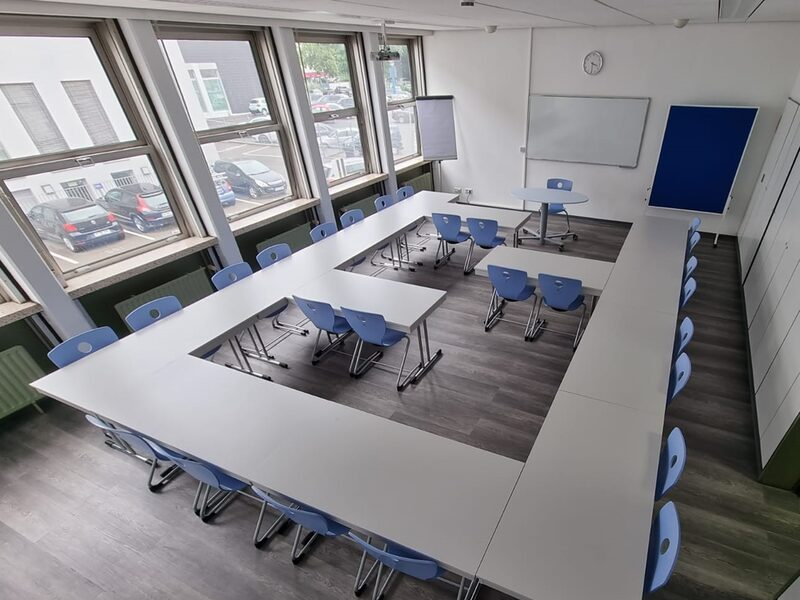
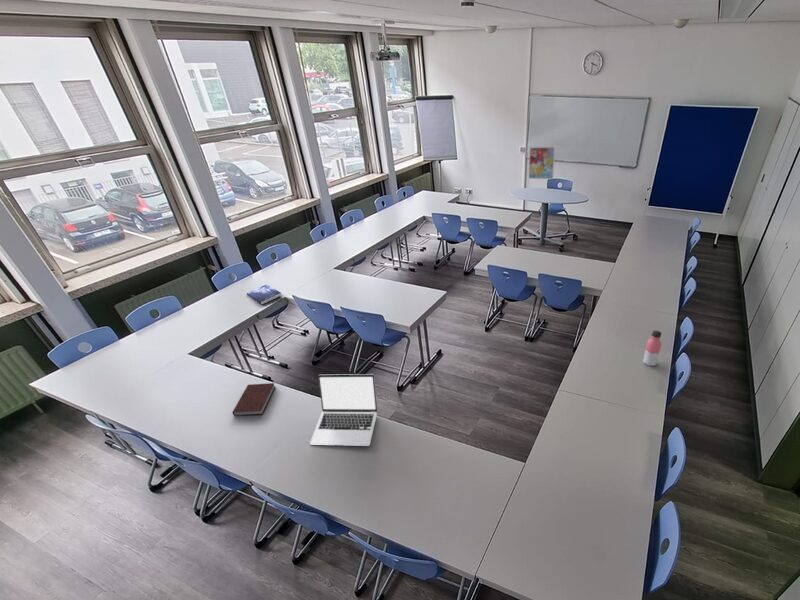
+ book (264, 294)
+ wall art (541, 163)
+ laptop (342, 409)
+ water bottle (653, 347)
+ notebook (254, 398)
